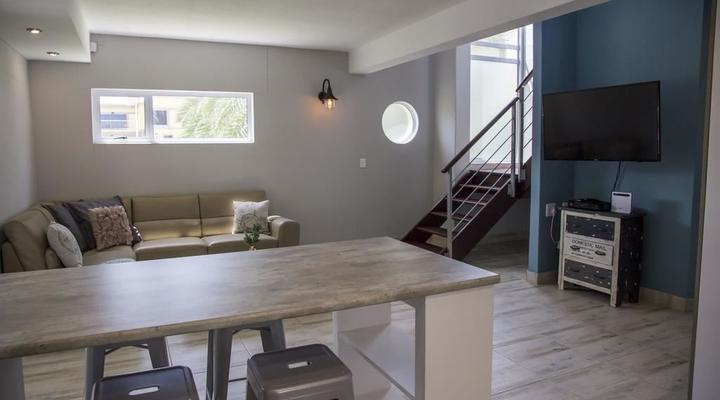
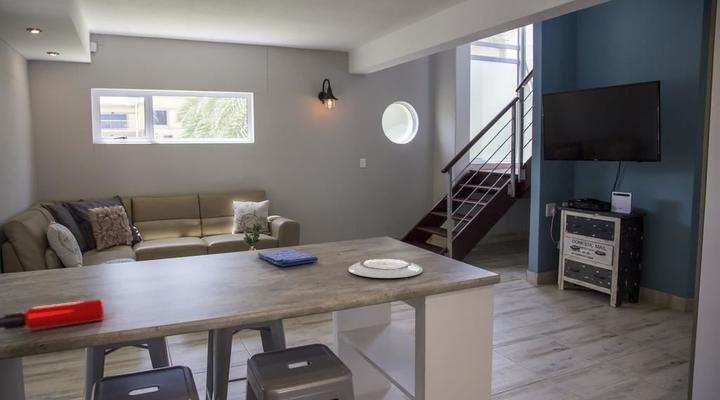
+ dish towel (287, 256)
+ plate (385, 266)
+ water bottle (50, 315)
